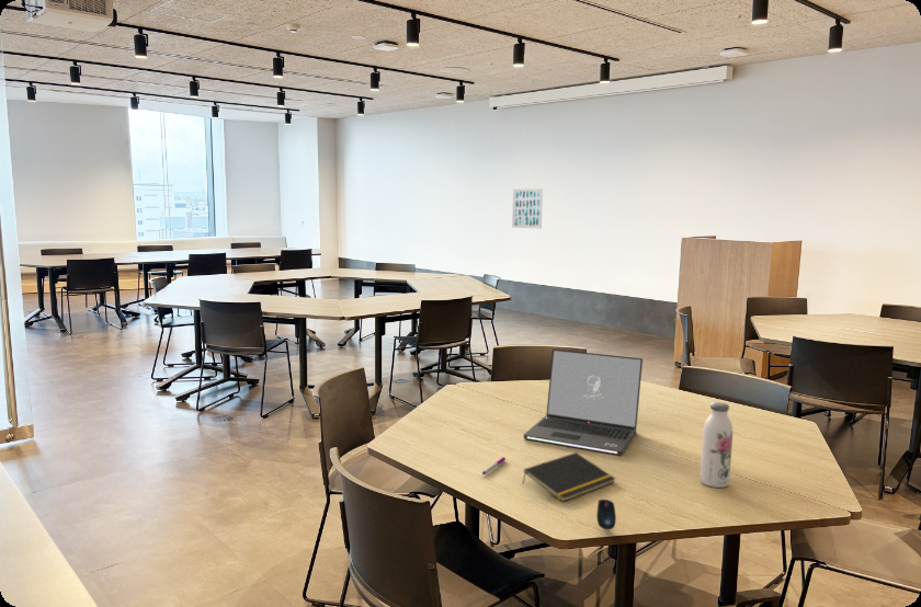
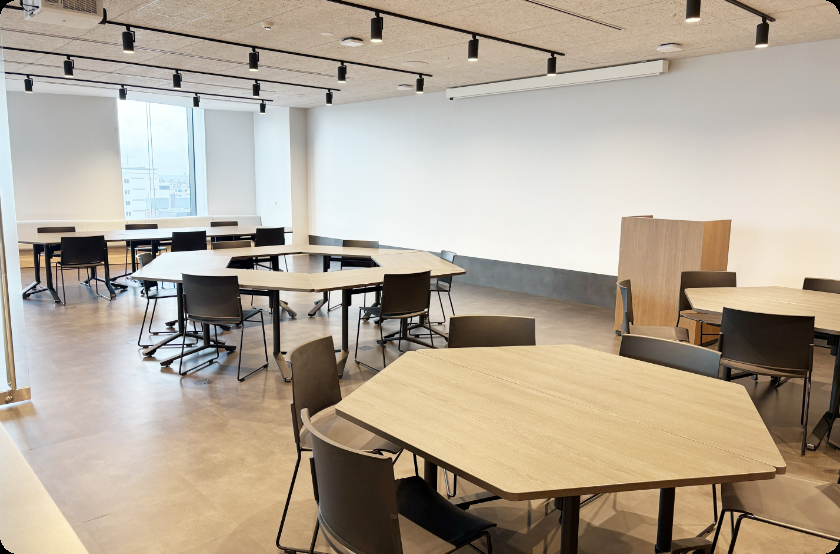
- mouse (606, 514)
- laptop (583, 398)
- notepad (569, 474)
- wall art (526, 208)
- pen (493, 466)
- water bottle (717, 443)
